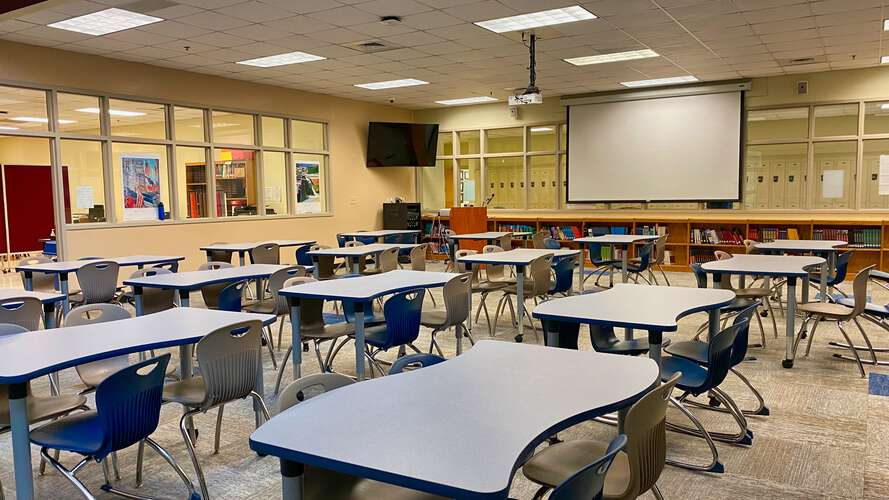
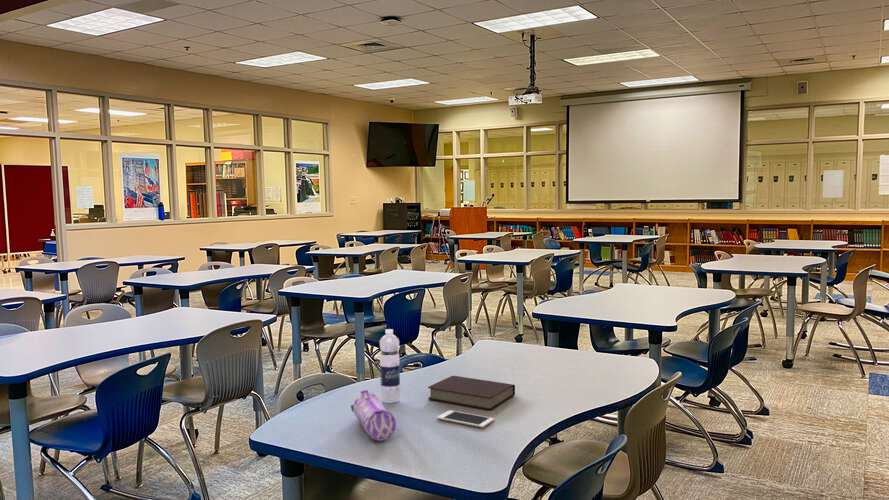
+ cell phone (465, 418)
+ pencil case (374, 414)
+ book (471, 391)
+ water bottle (389, 365)
